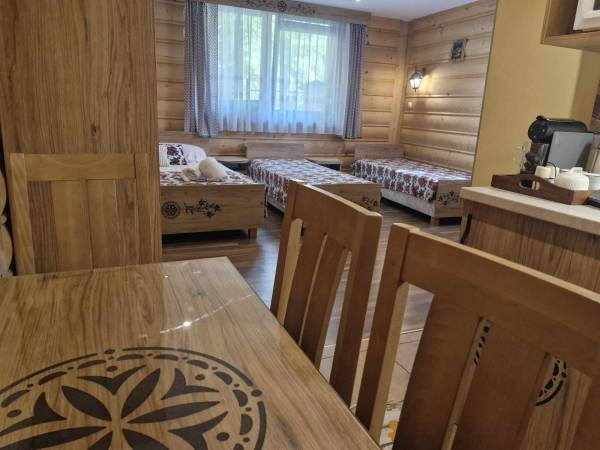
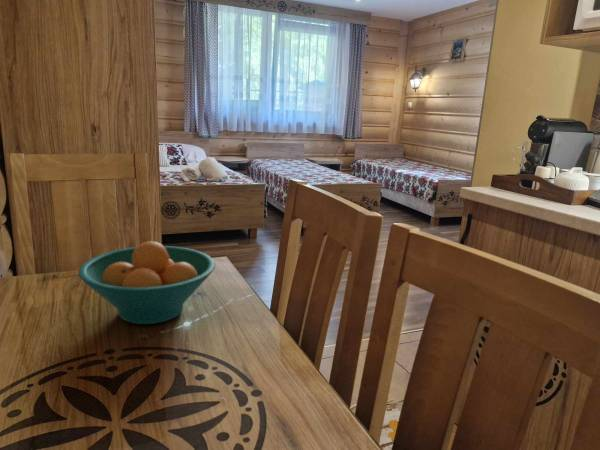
+ fruit bowl (150, 277)
